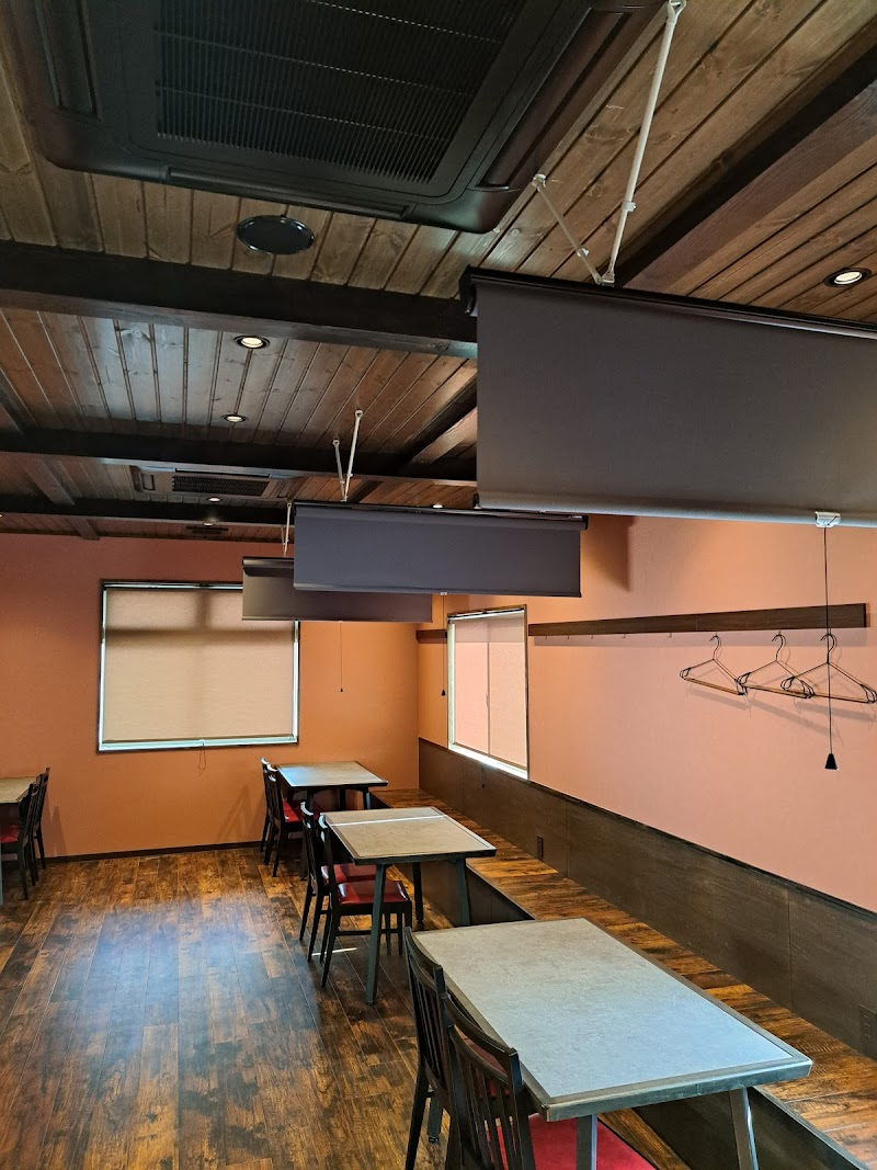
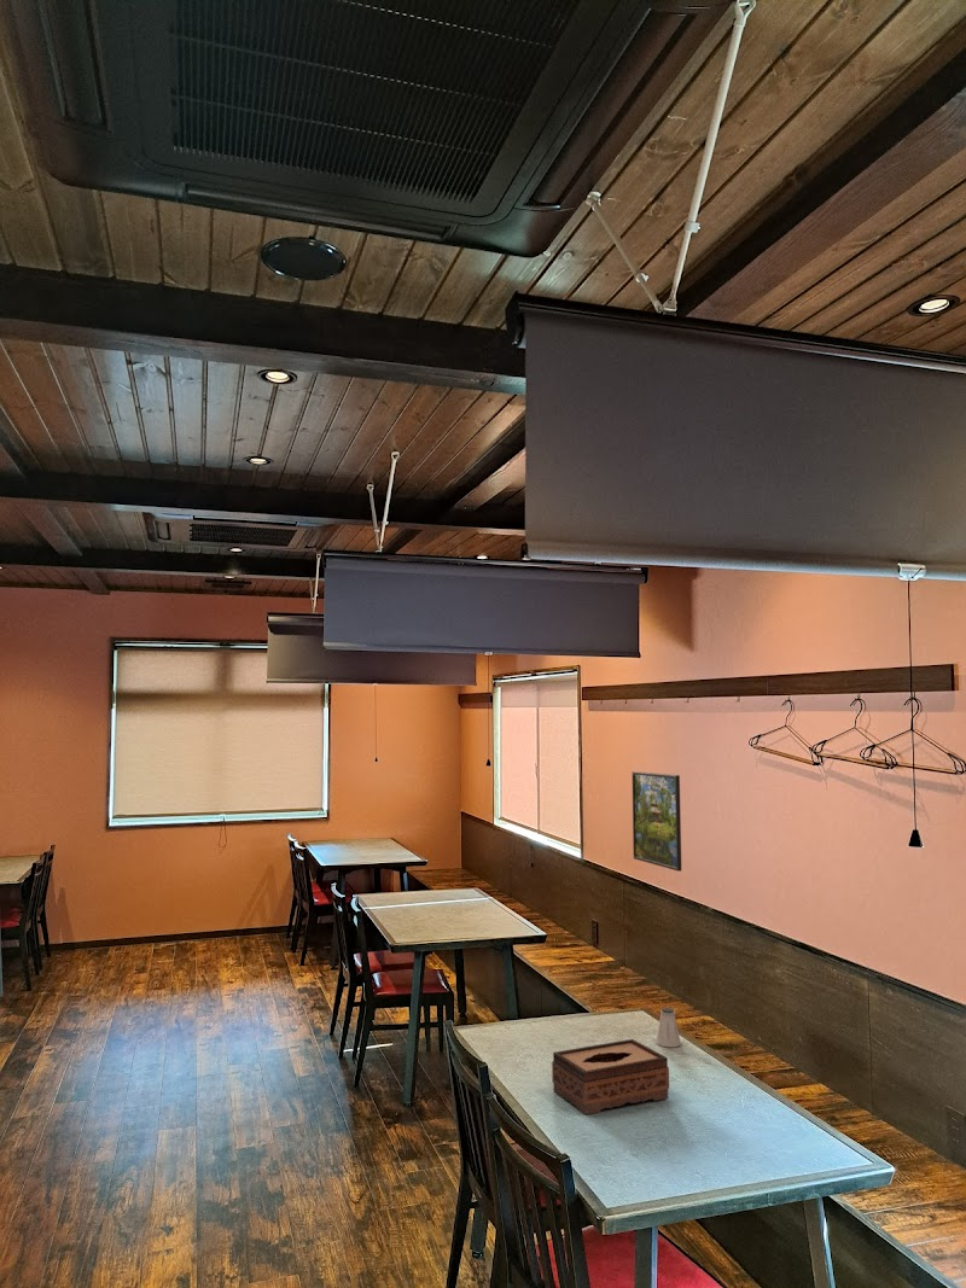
+ saltshaker (668, 1026)
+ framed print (654, 818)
+ tissue box (610, 1074)
